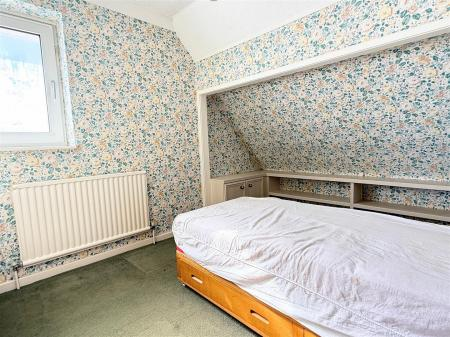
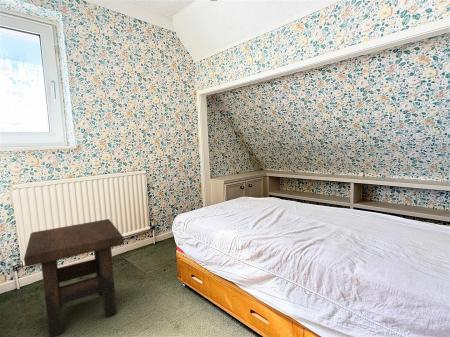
+ side table (78, 272)
